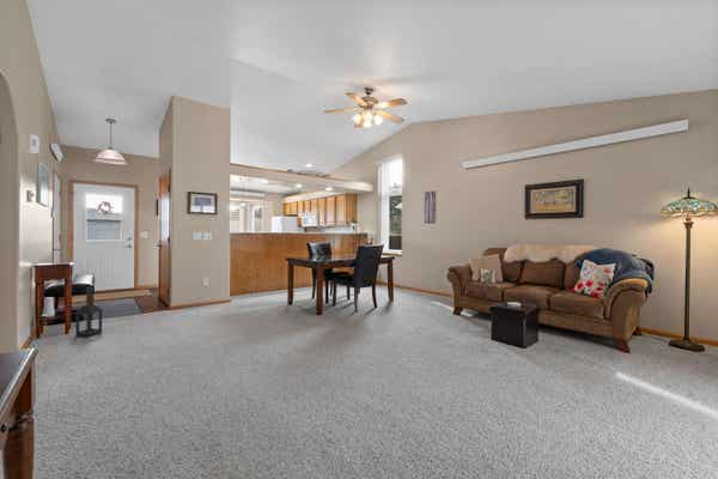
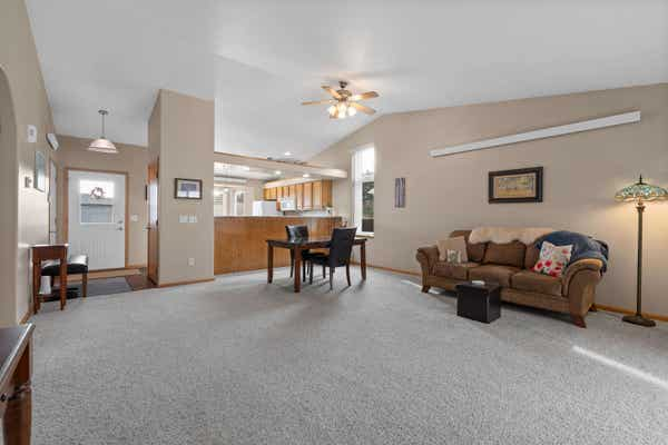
- lantern (89, 310)
